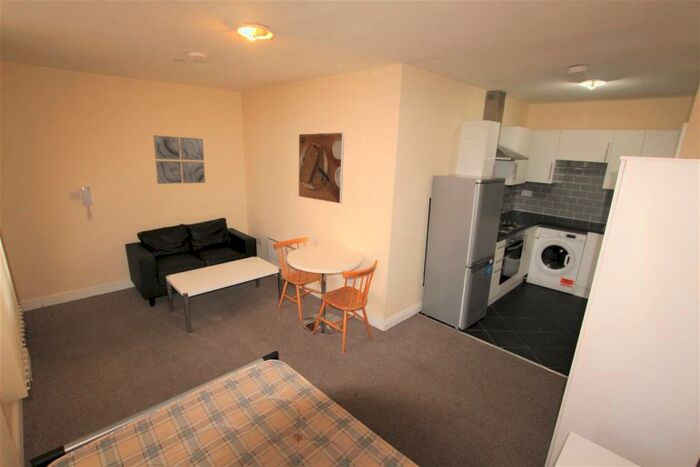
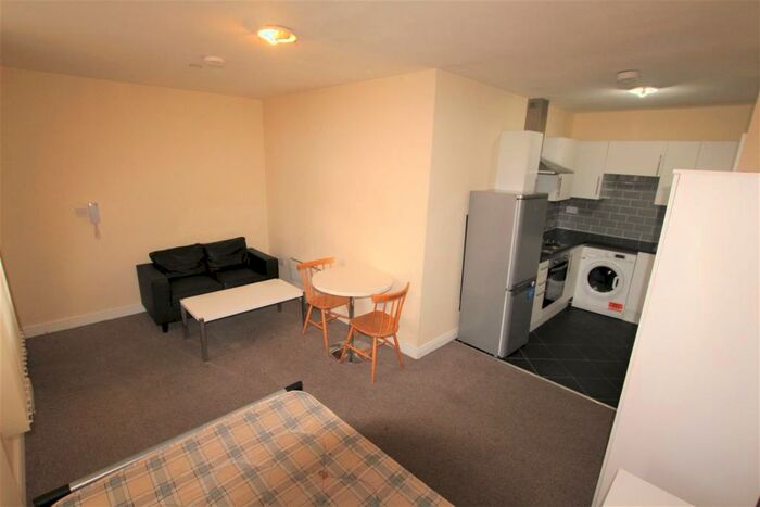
- wall art (180, 161)
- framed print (319, 167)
